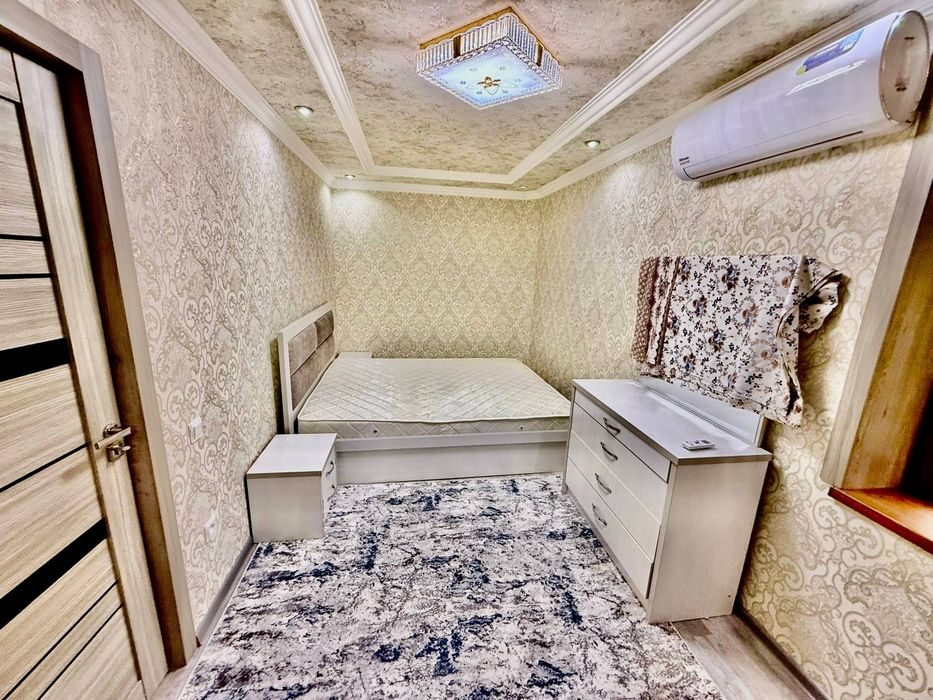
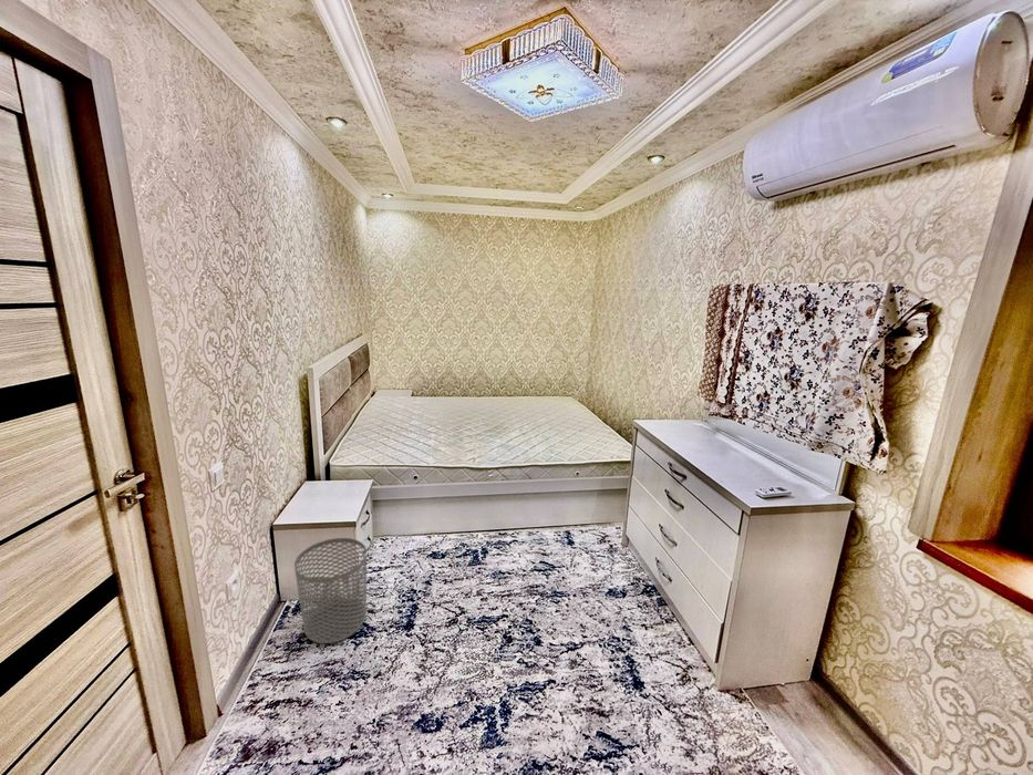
+ waste bin (333, 589)
